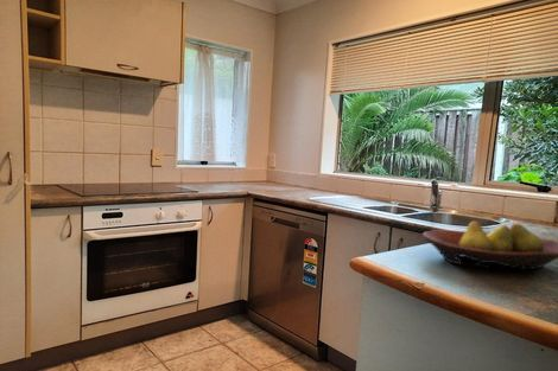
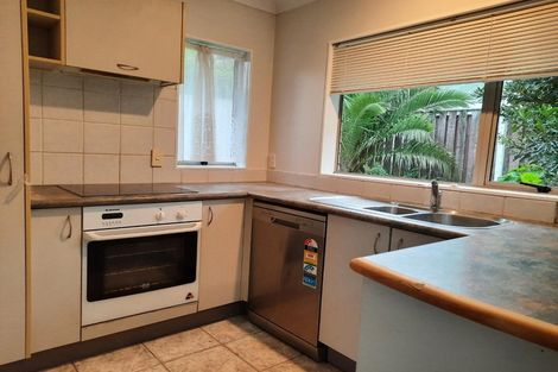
- fruit bowl (495, 242)
